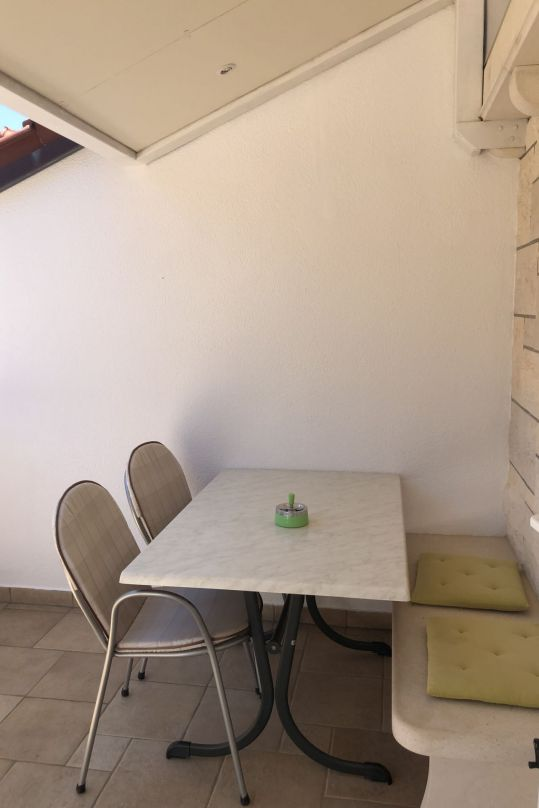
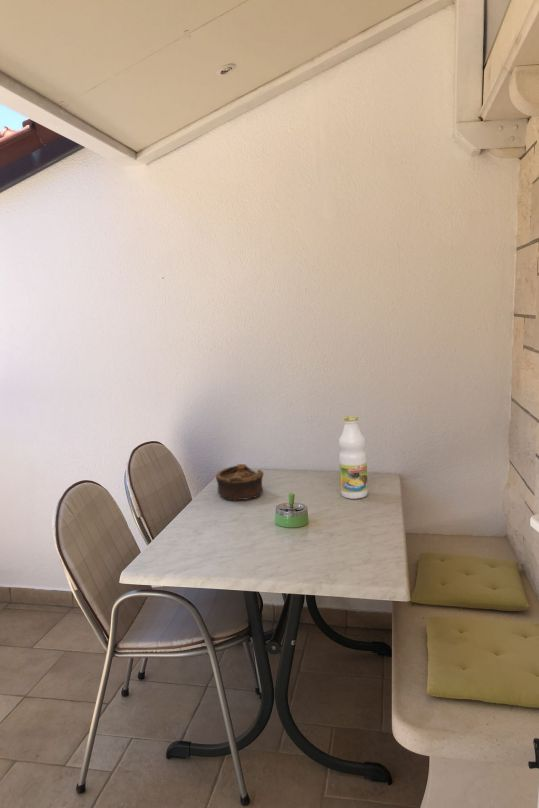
+ bowl (239, 482)
+ bottle (352, 456)
